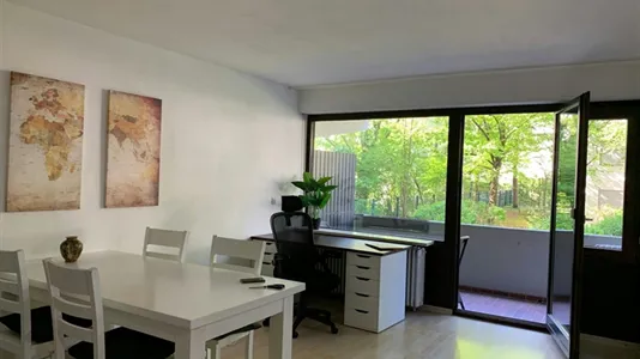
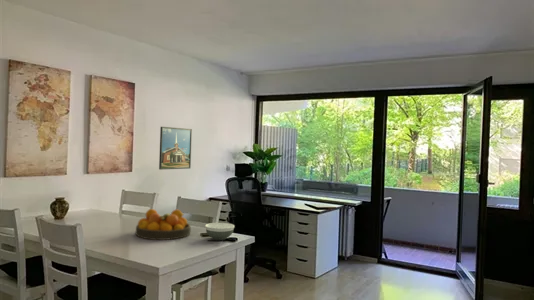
+ fruit bowl (163, 222)
+ bowl (219, 231)
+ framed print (176, 148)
